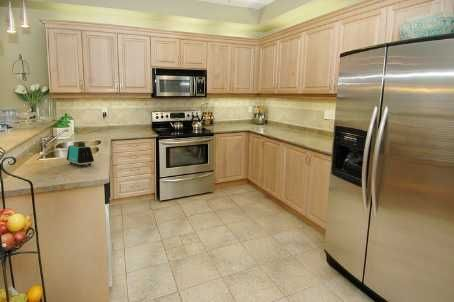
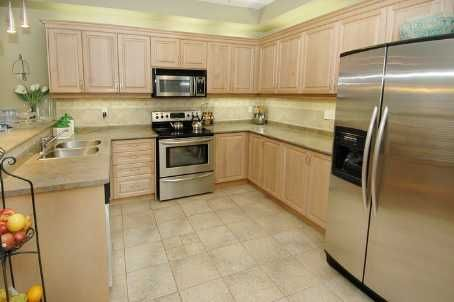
- toaster (79, 153)
